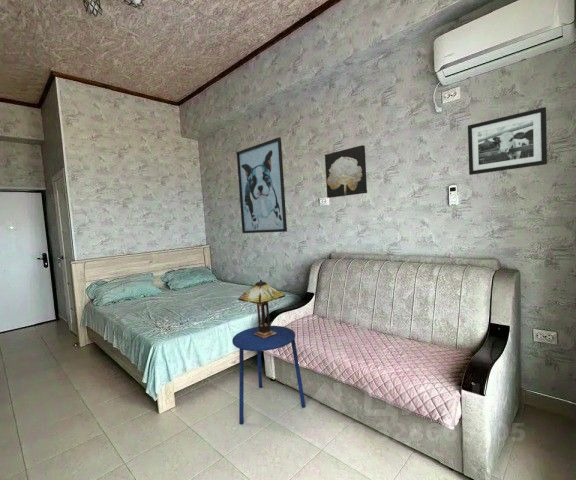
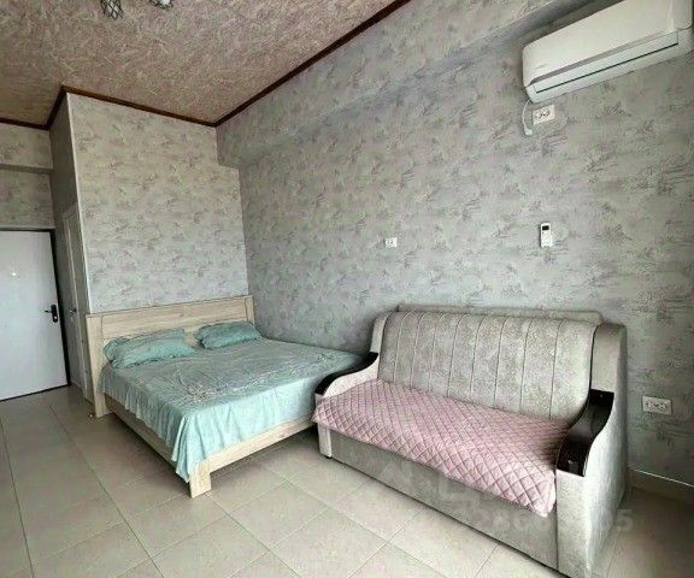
- picture frame (504, 143)
- wall art (345, 173)
- wall art (260, 189)
- table lamp (262, 307)
- side table (261, 371)
